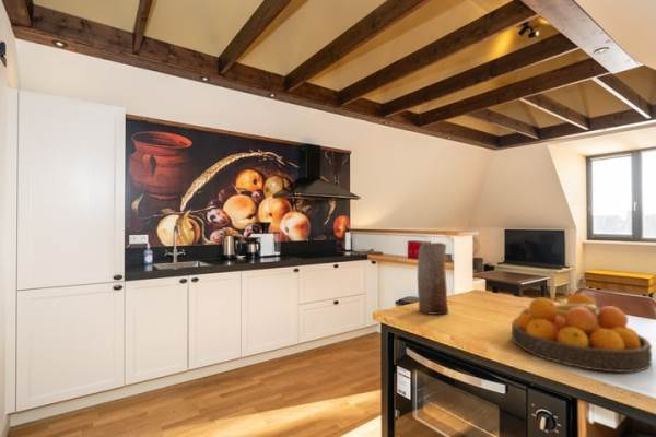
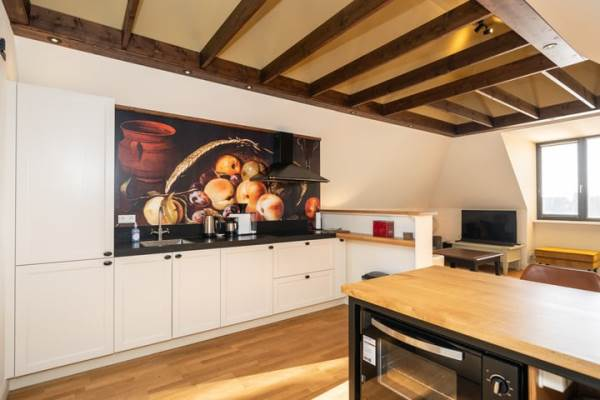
- fruit bowl (574, 322)
- vase (432, 276)
